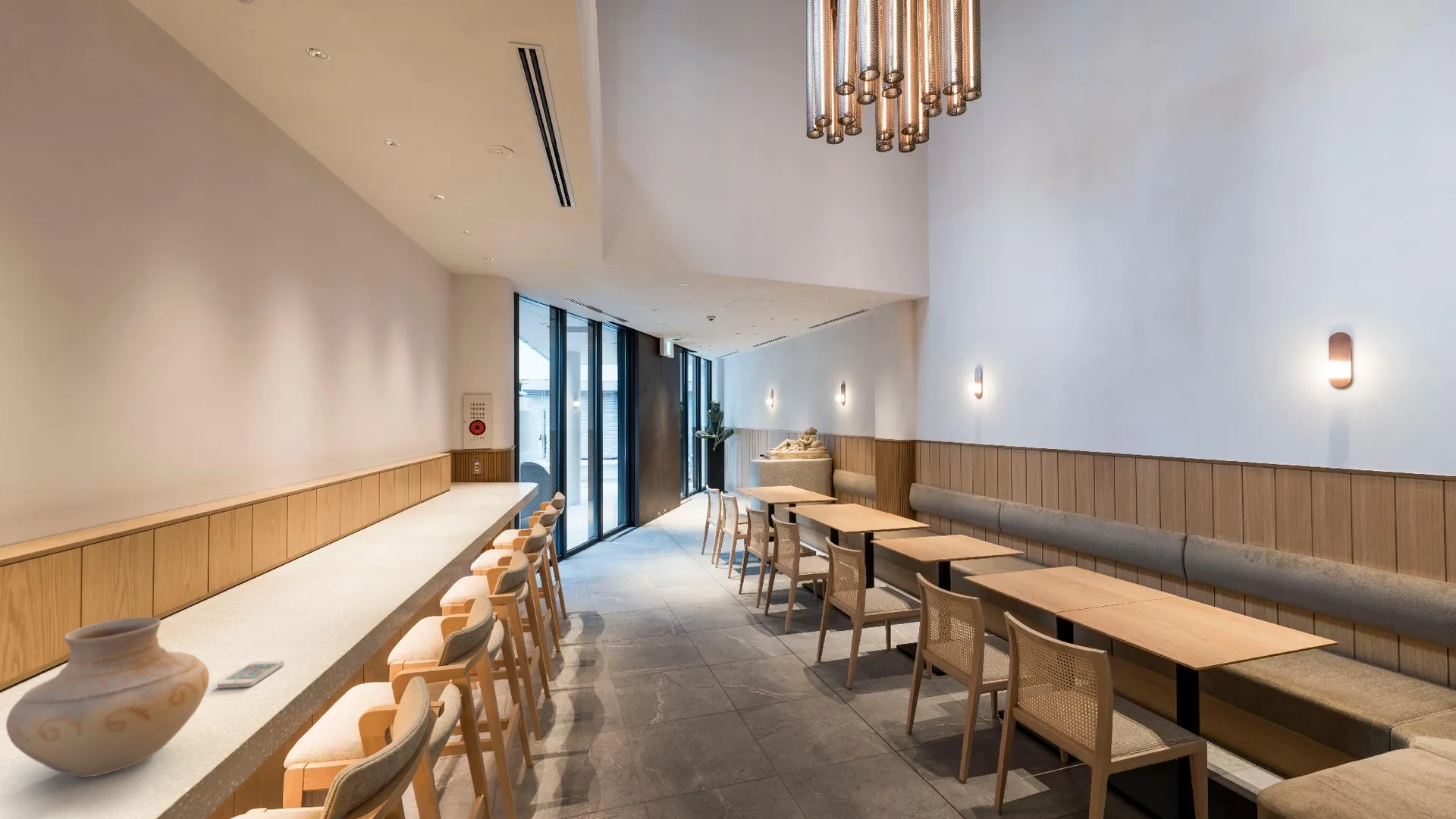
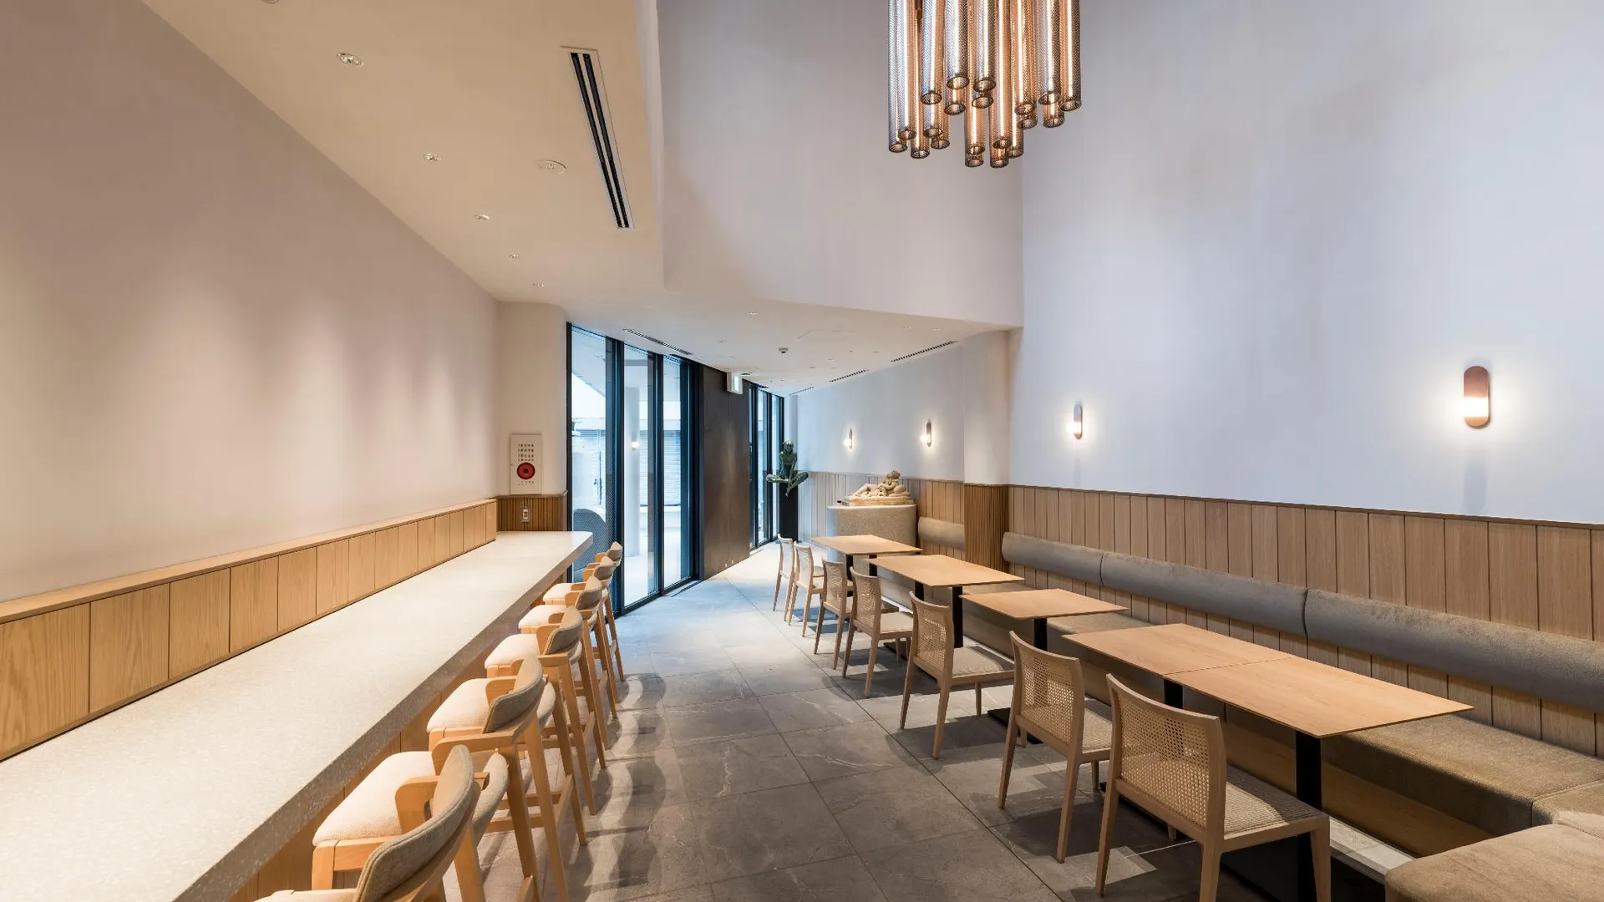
- vase (115, 694)
- smartphone (252, 673)
